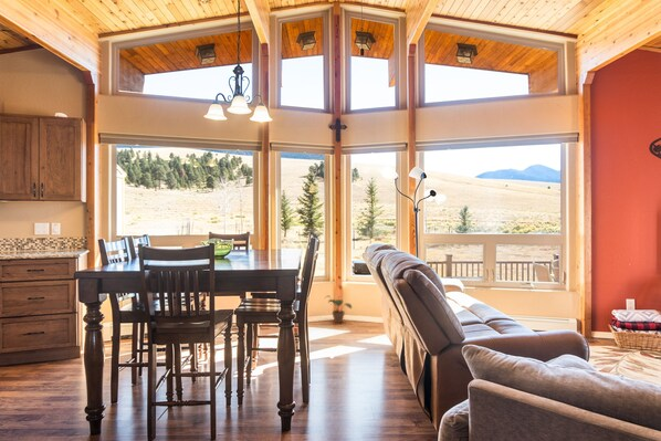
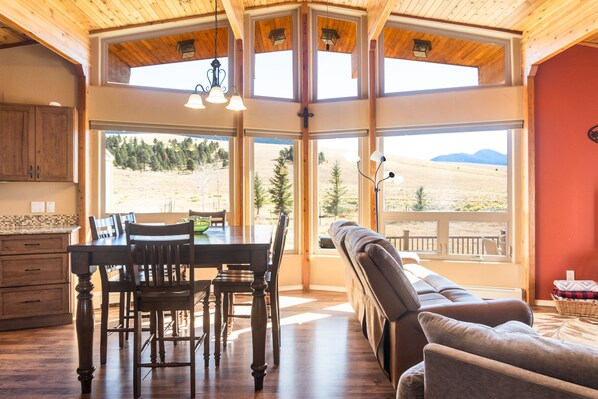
- potted plant (338, 307)
